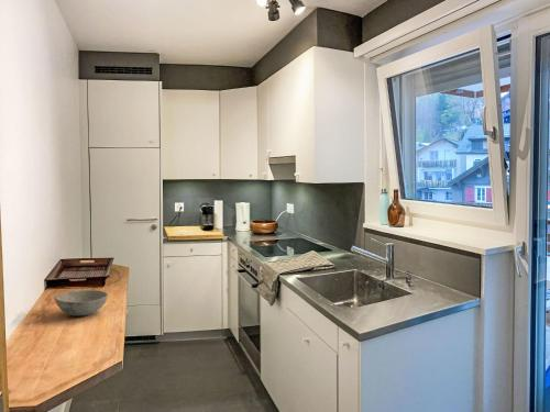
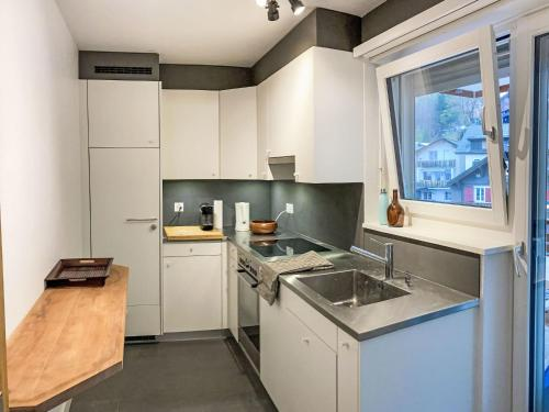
- bowl (81, 303)
